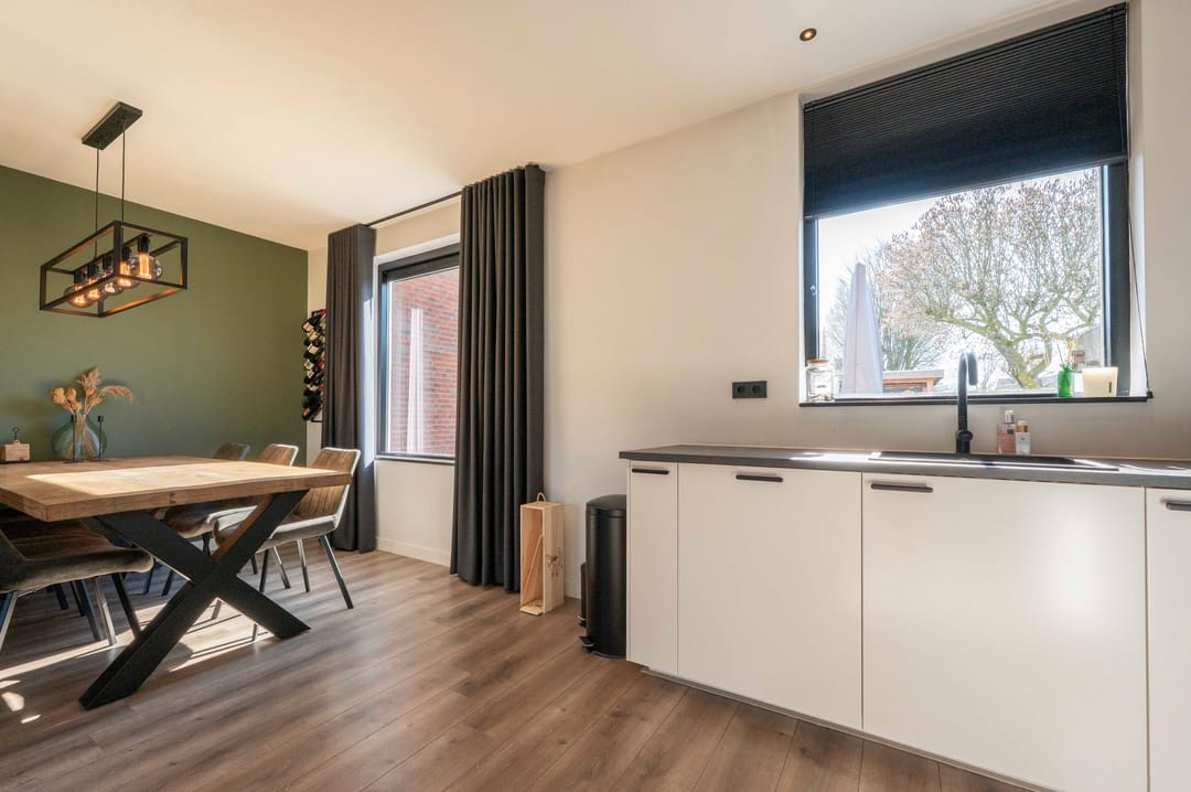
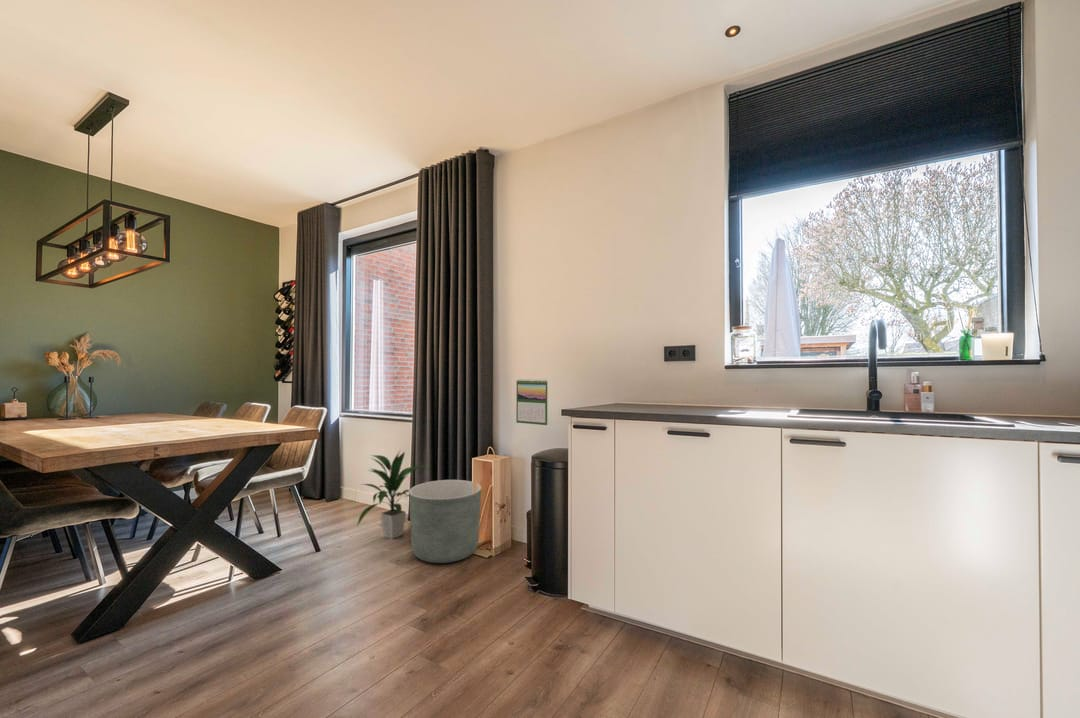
+ planter (445, 520)
+ indoor plant (389, 492)
+ calendar (531, 401)
